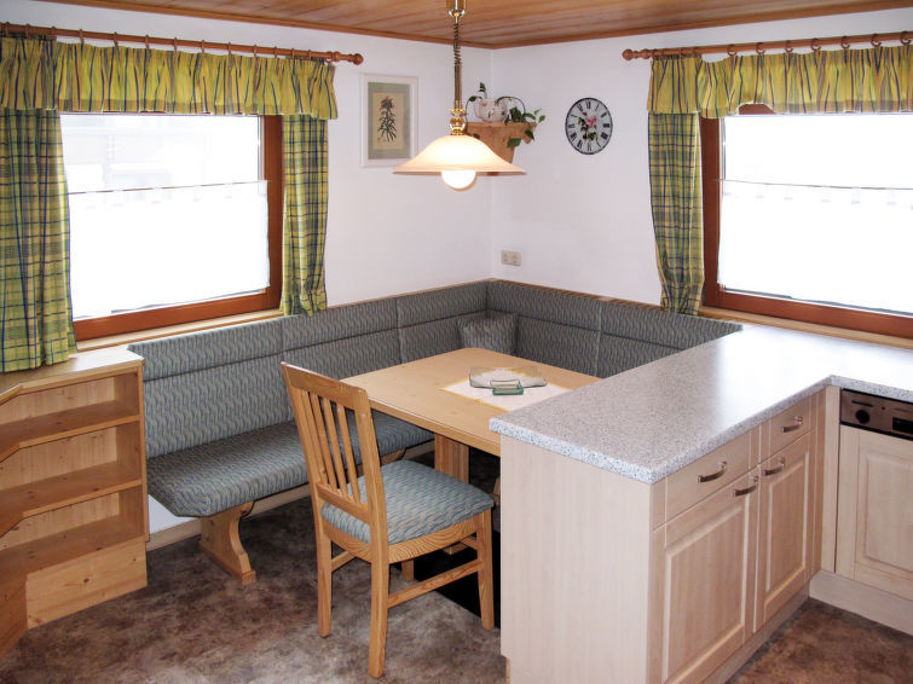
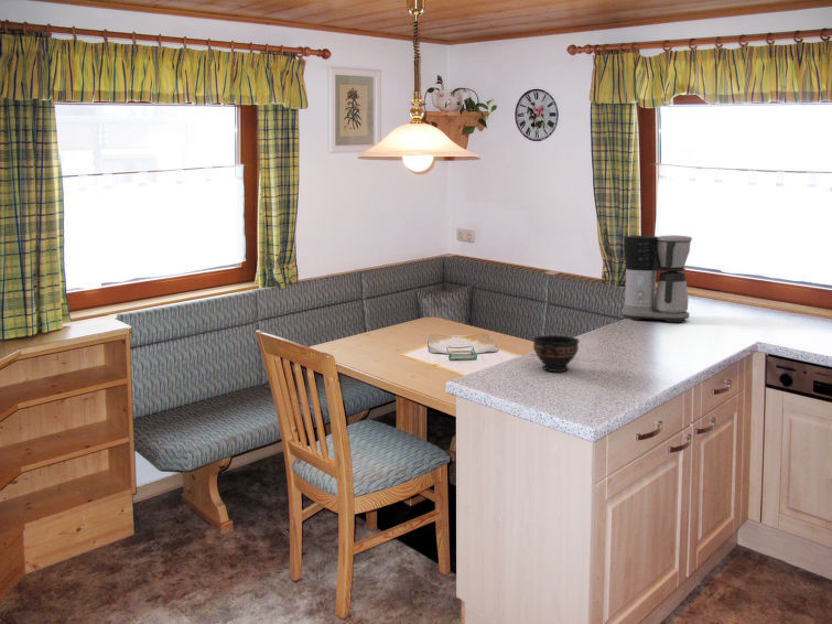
+ coffee maker (655, 277)
+ bowl (555, 354)
